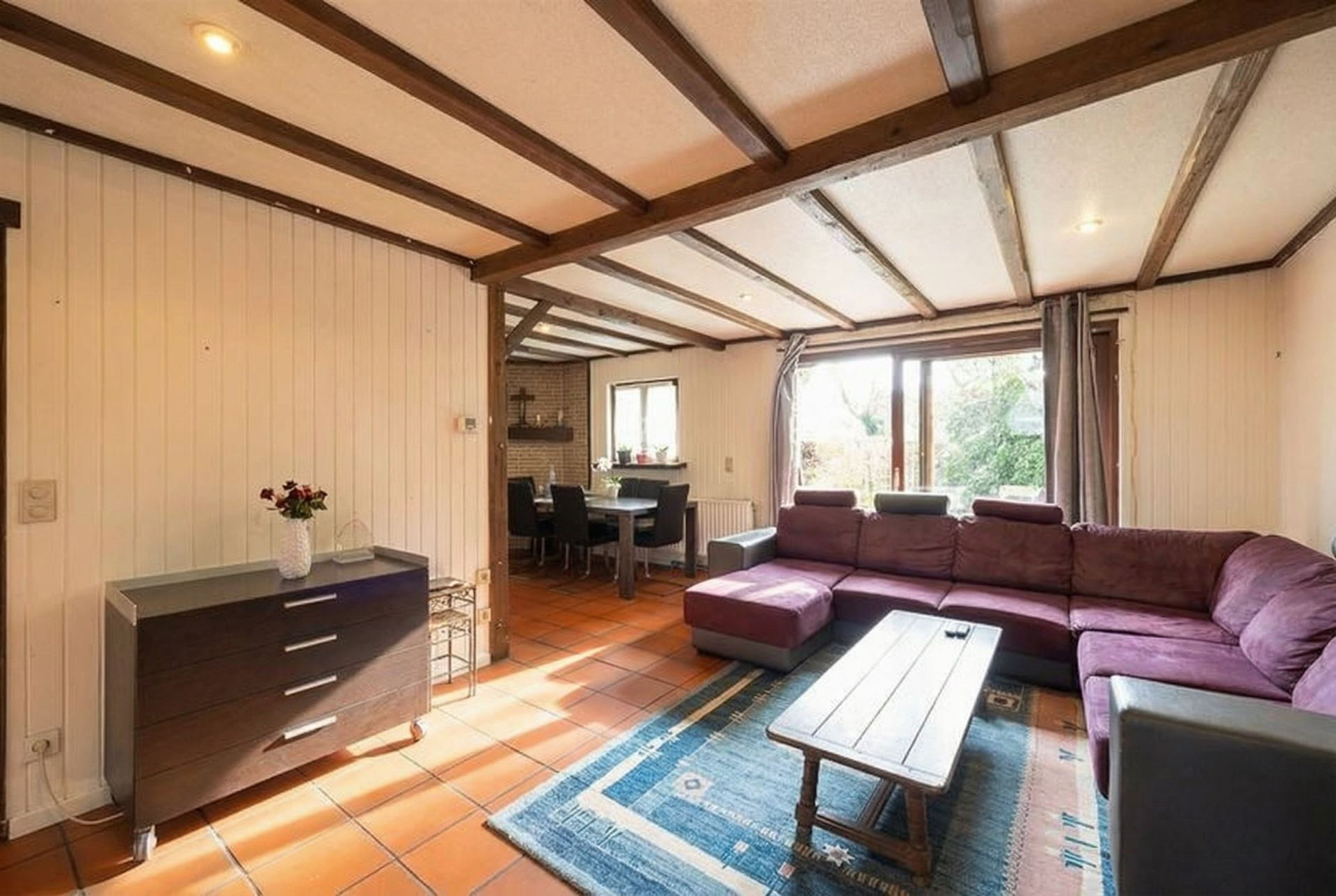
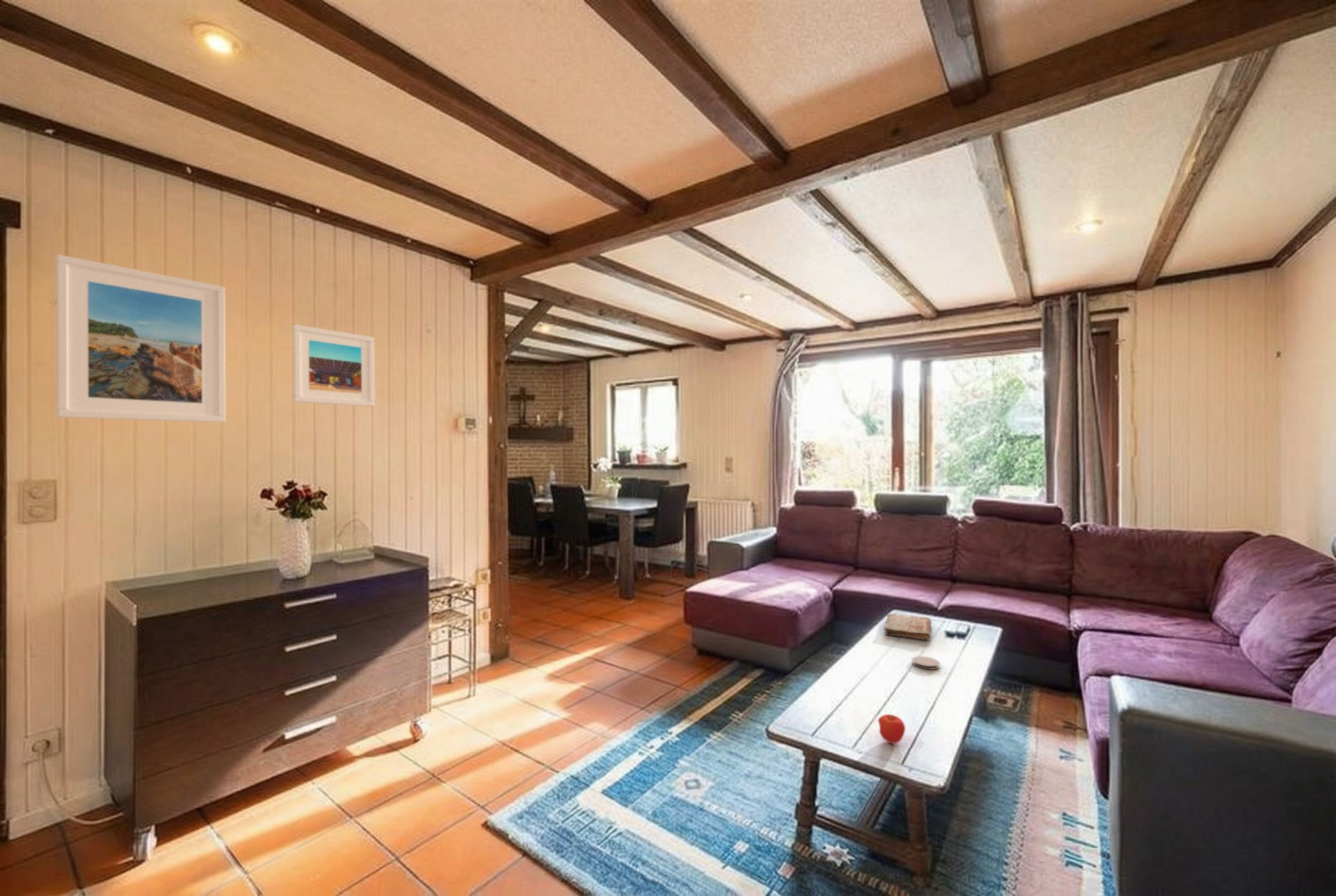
+ book (907, 625)
+ coaster (925, 662)
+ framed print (148, 346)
+ apple (891, 728)
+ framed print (335, 367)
